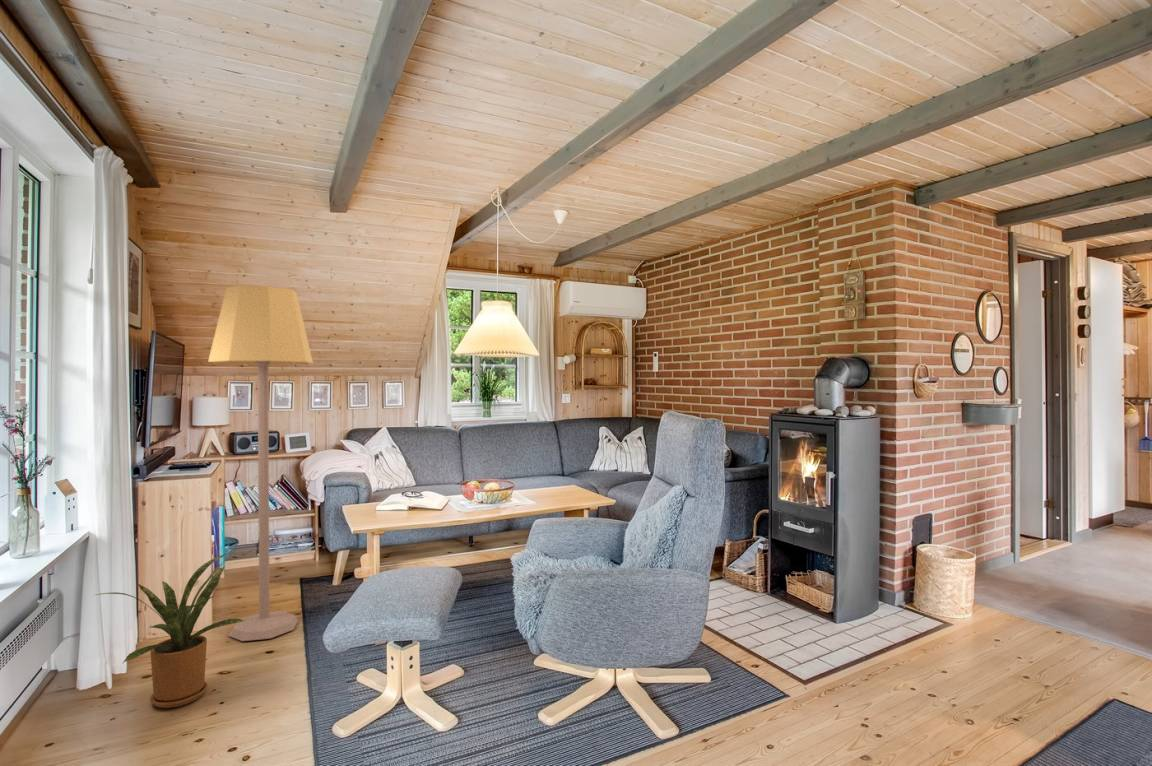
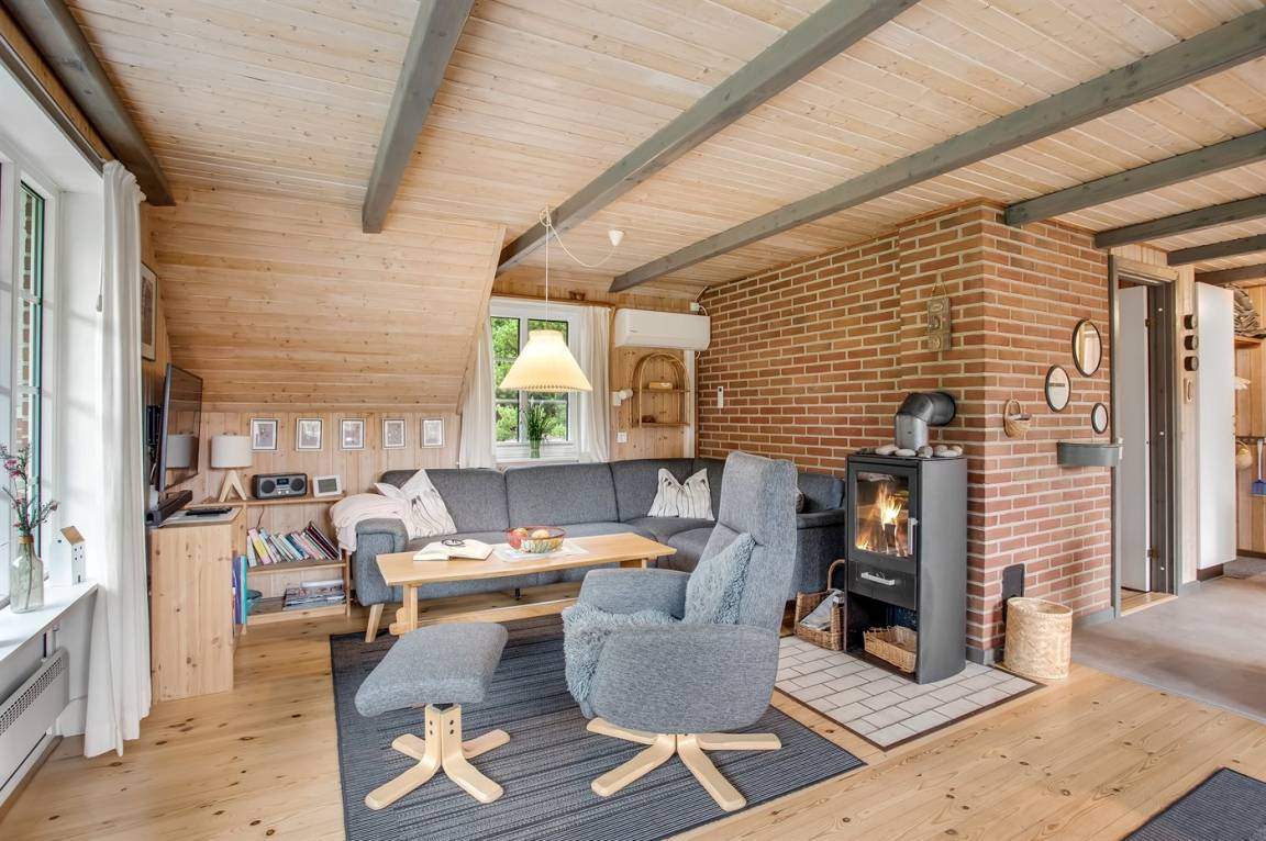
- house plant (178, 627)
- lamp (263, 459)
